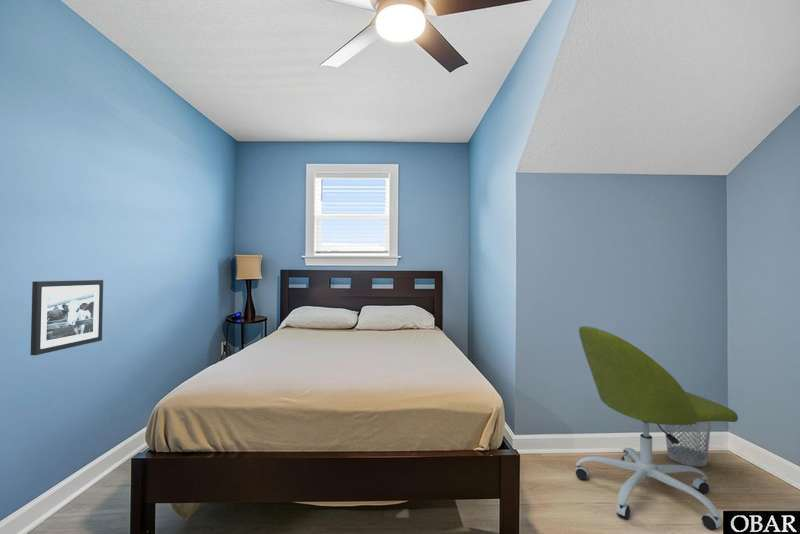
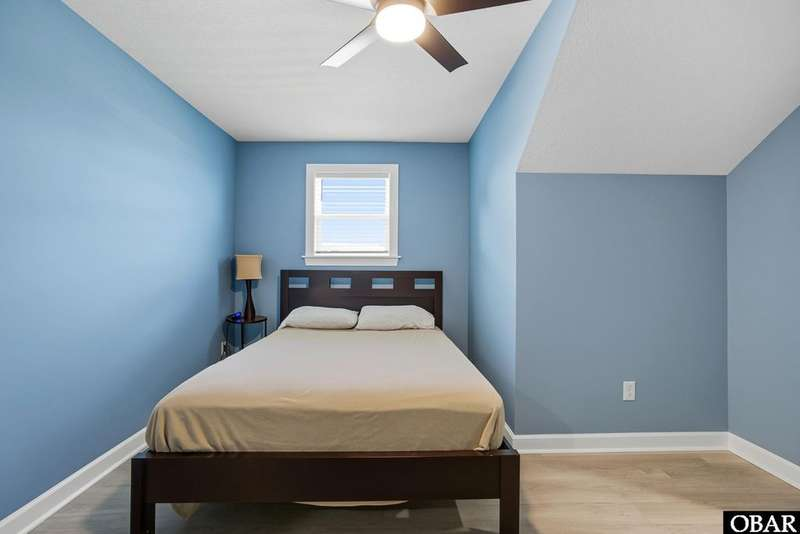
- wastebasket (687, 434)
- office chair (648, 410)
- picture frame (70, 313)
